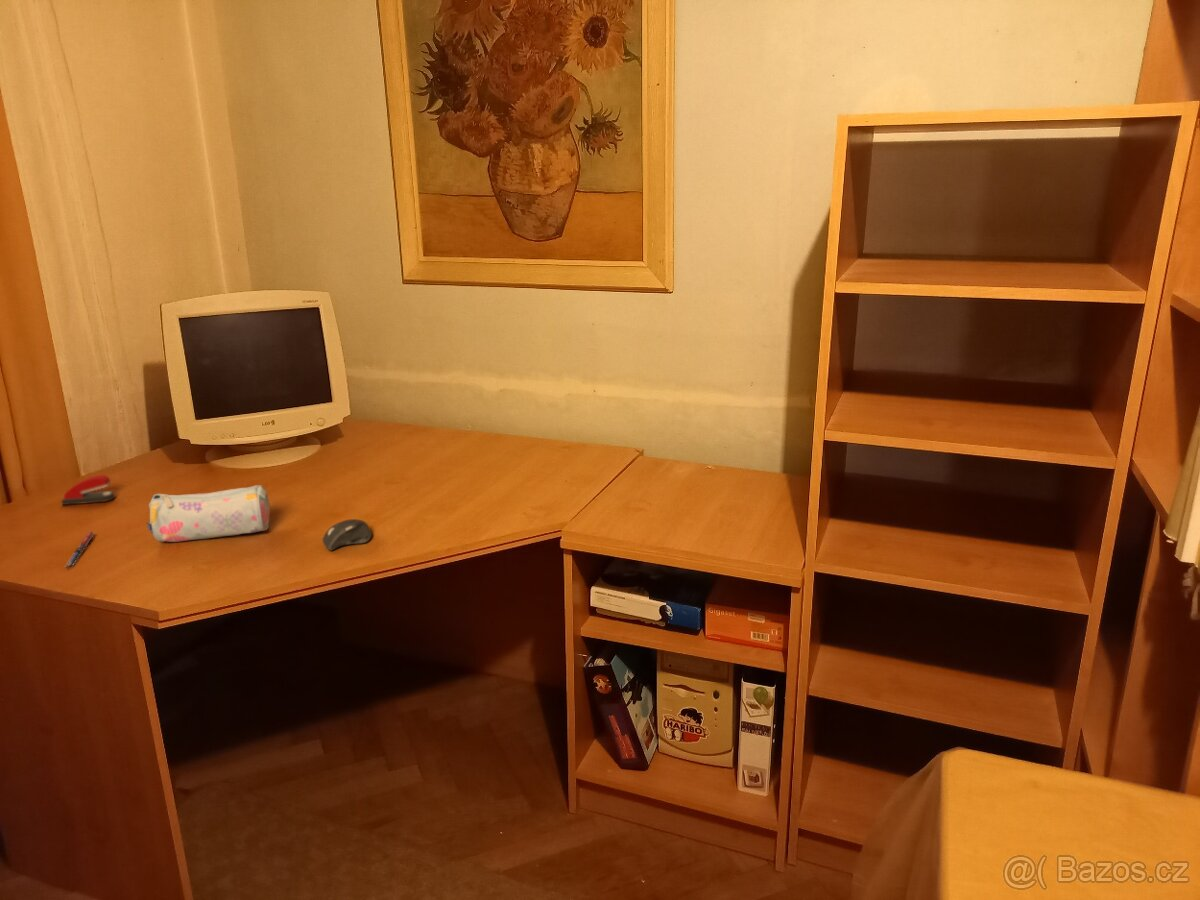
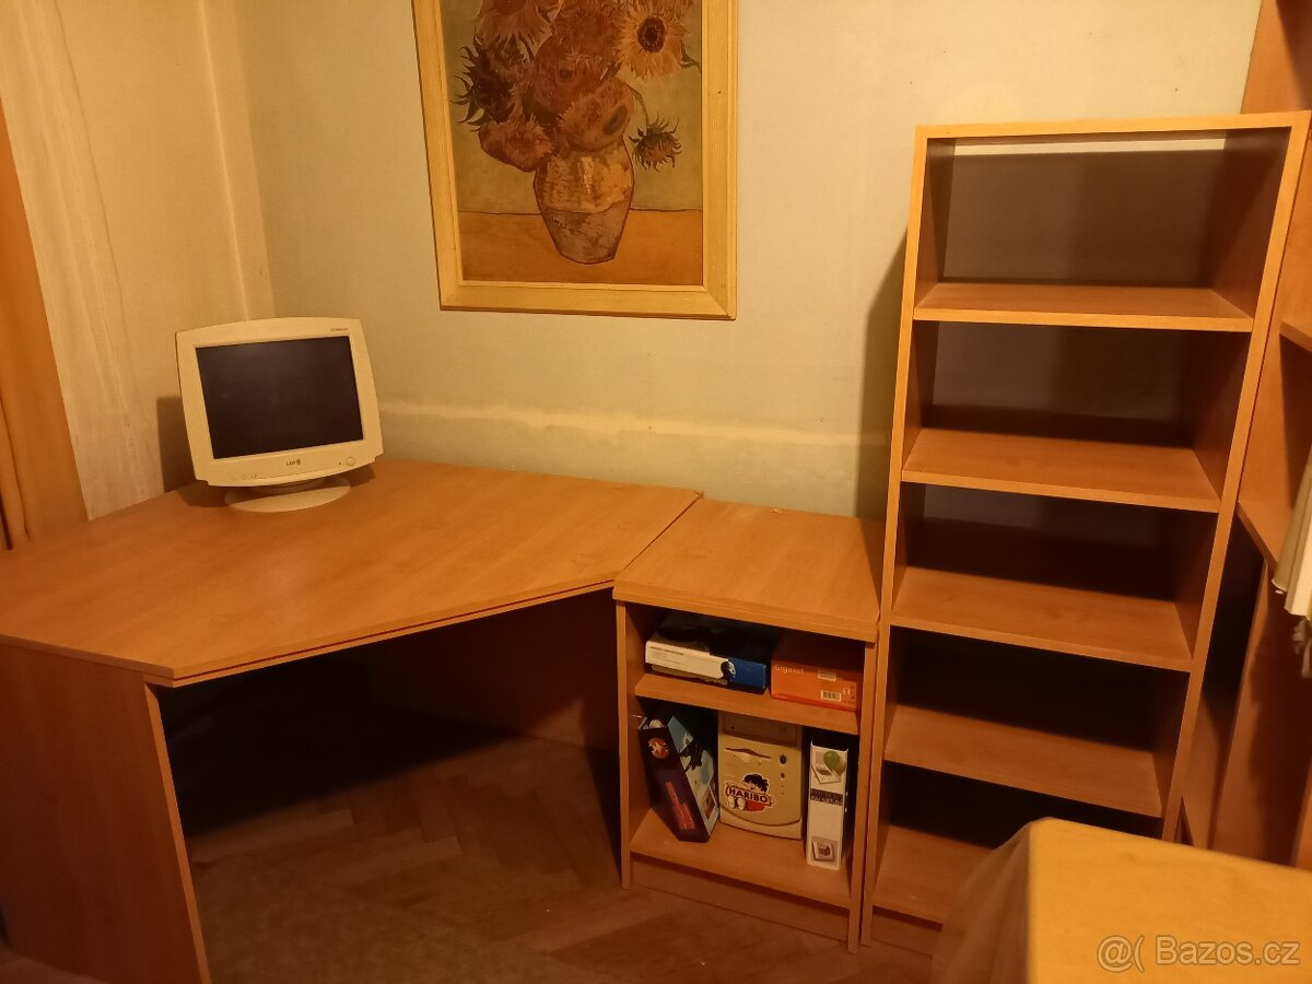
- stapler (87, 488)
- pencil case (211, 512)
- pen (79, 548)
- computer mouse (348, 531)
